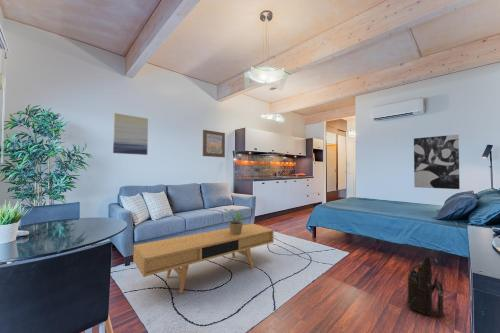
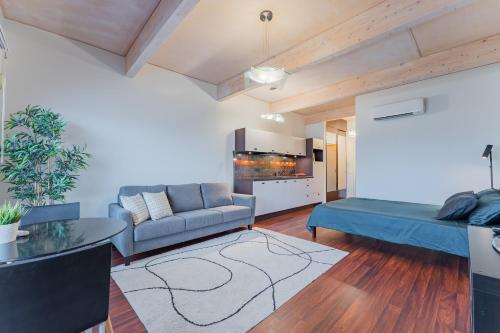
- potted plant (235, 218)
- wall art (131, 135)
- tv console (211, 254)
- shoulder bag (425, 281)
- wall art (435, 162)
- wall art (214, 144)
